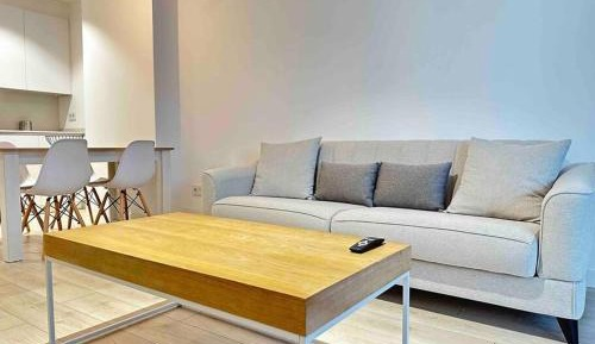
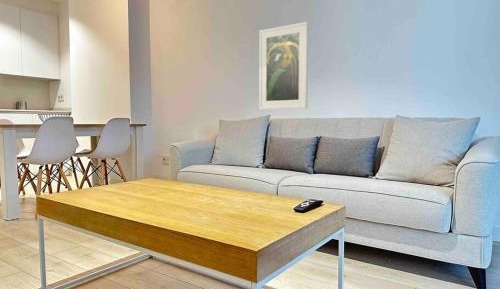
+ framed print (282, 68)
